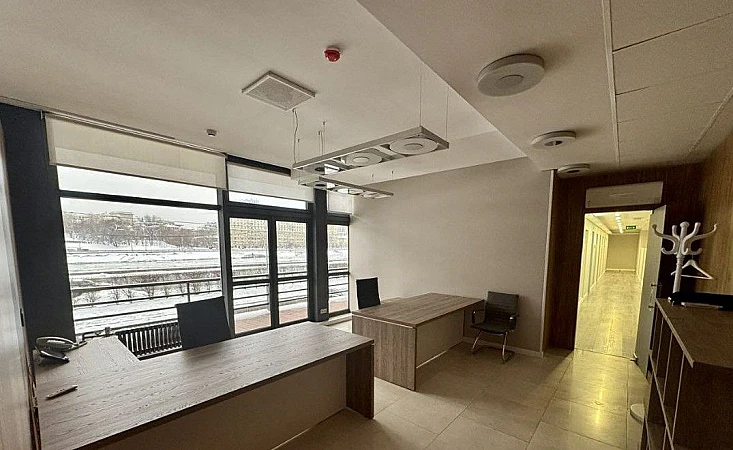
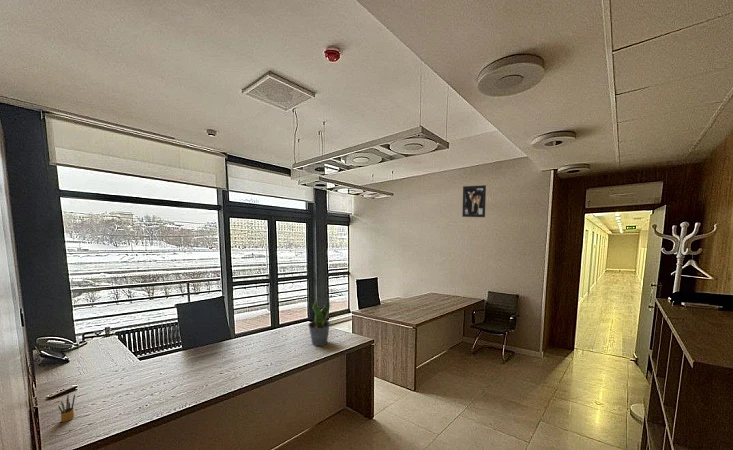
+ wall art (473, 201)
+ potted plant (319, 319)
+ pencil box (67, 408)
